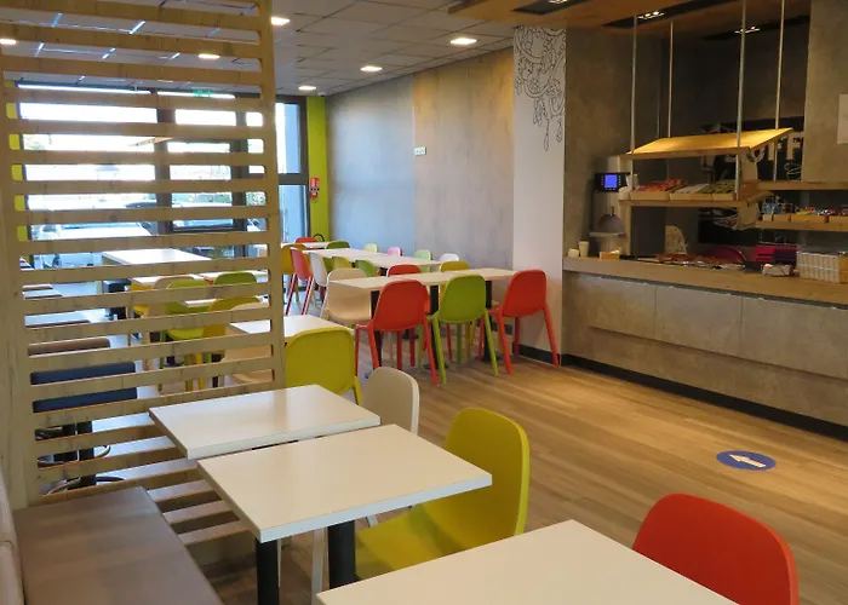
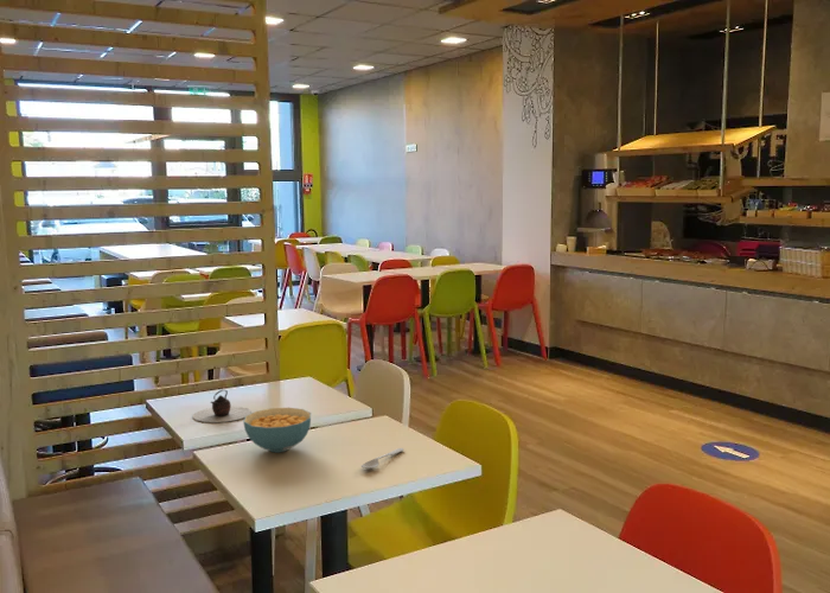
+ teapot (221, 401)
+ cereal bowl (277, 433)
+ spoon (383, 457)
